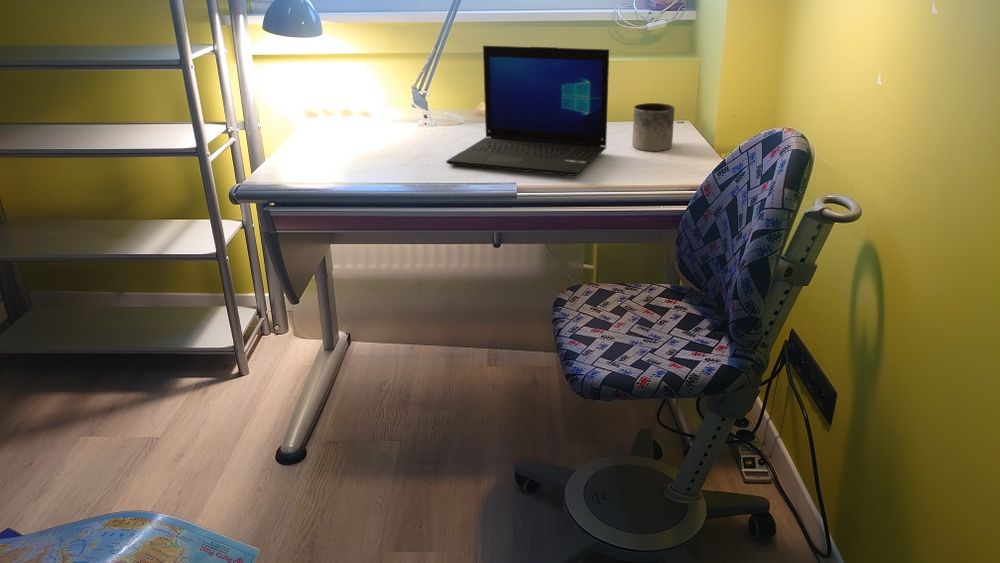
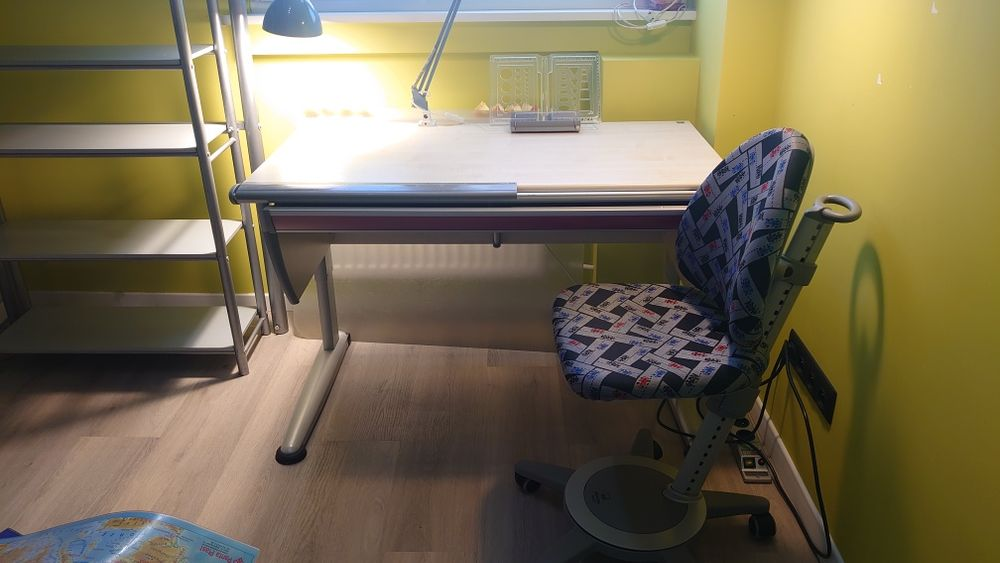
- laptop (528, 107)
- mug (652, 125)
